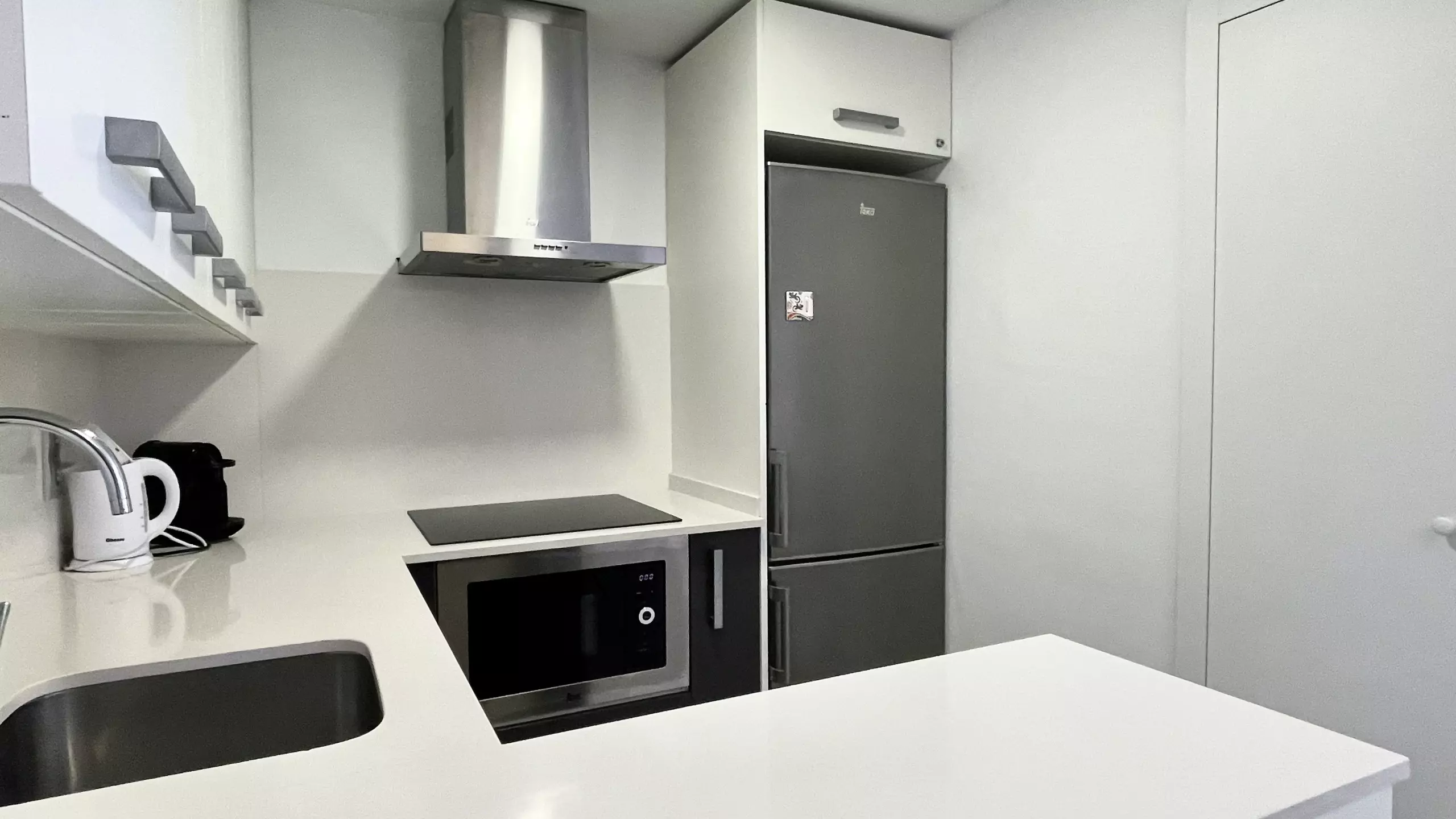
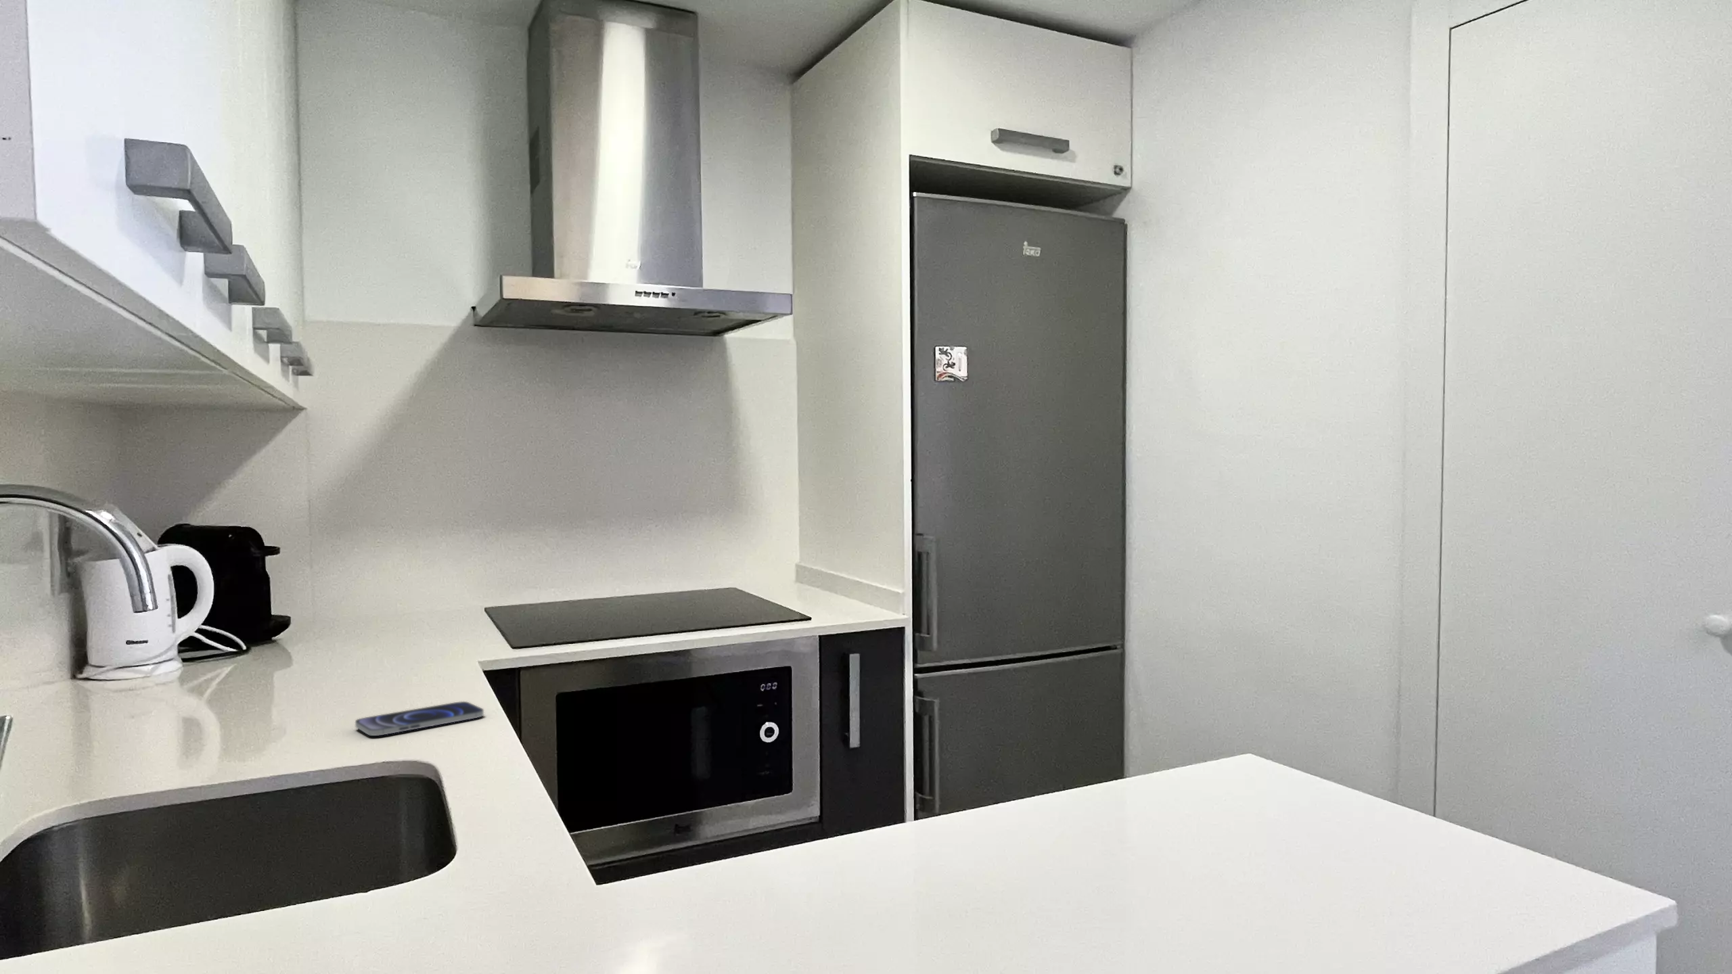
+ smartphone (421, 717)
